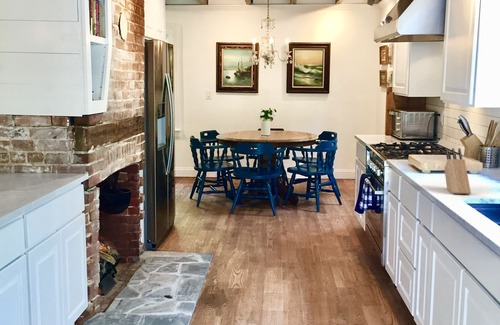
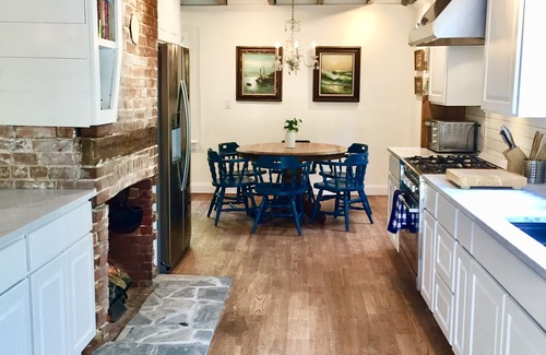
- knife block (456, 169)
